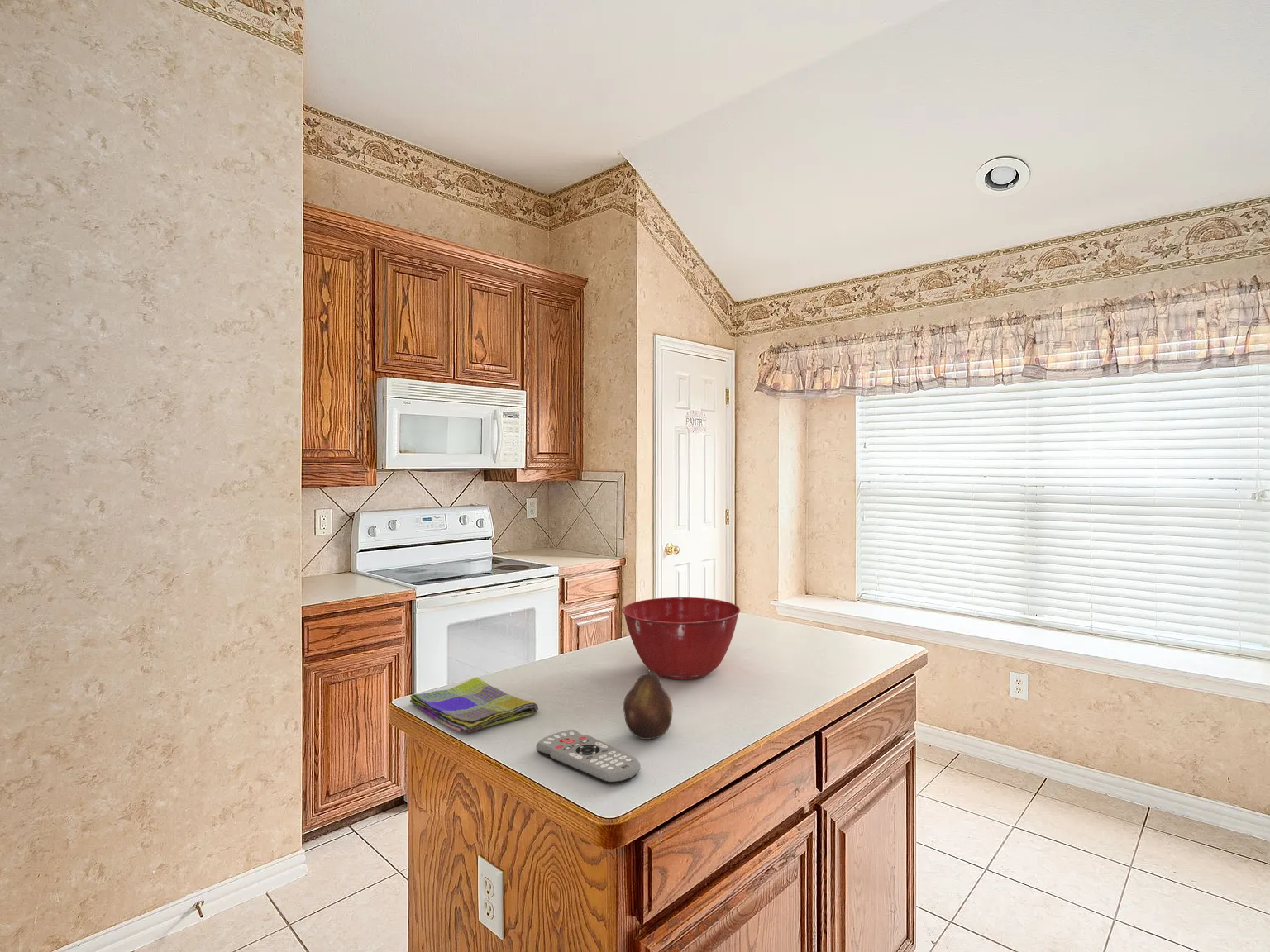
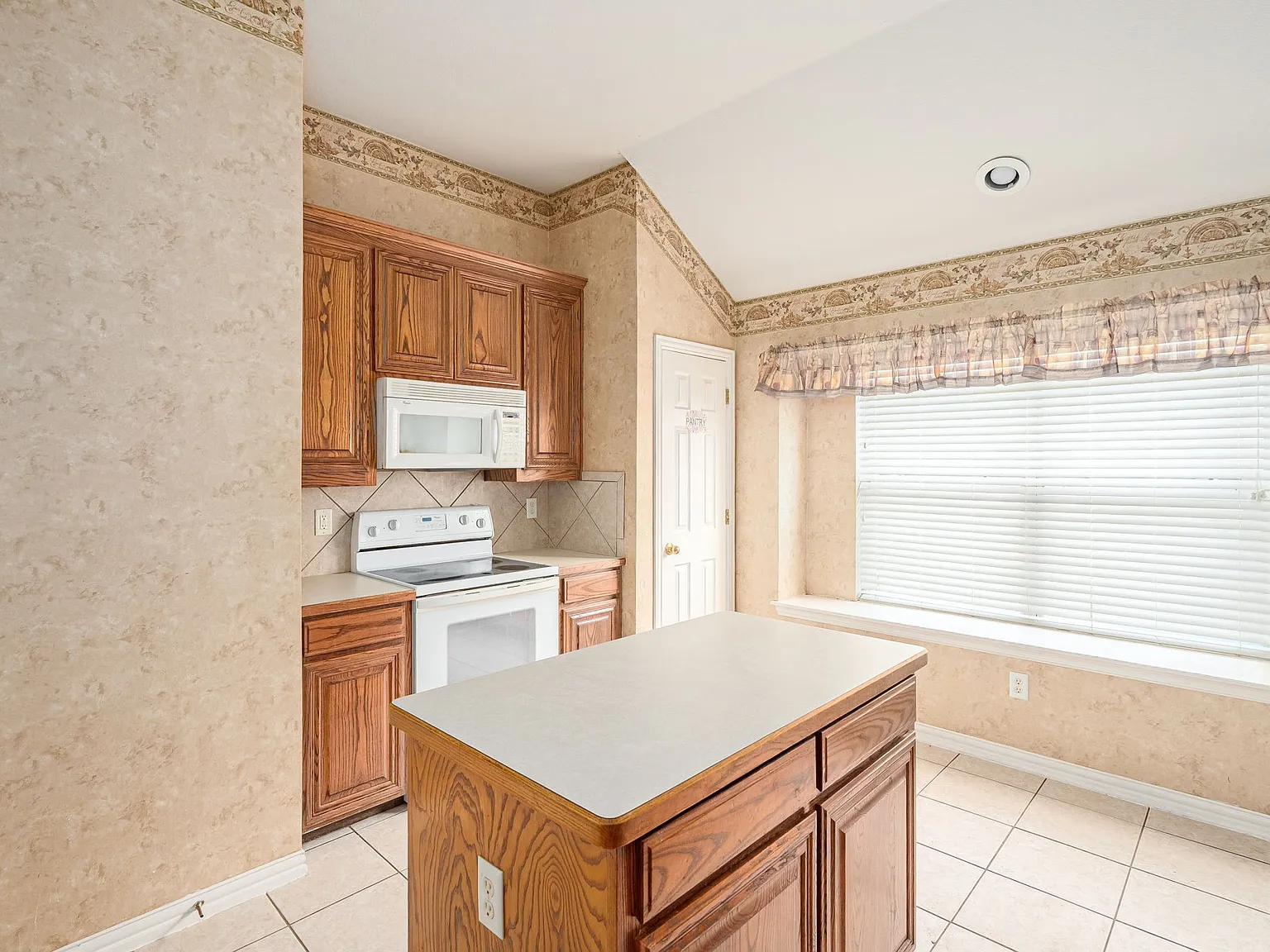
- mixing bowl (680, 639)
- remote control (589, 756)
- dish towel (473, 702)
- fruit (648, 703)
